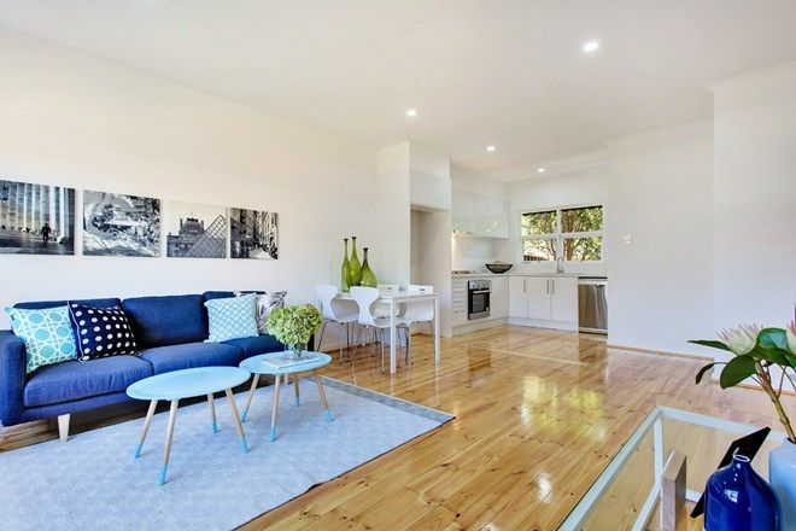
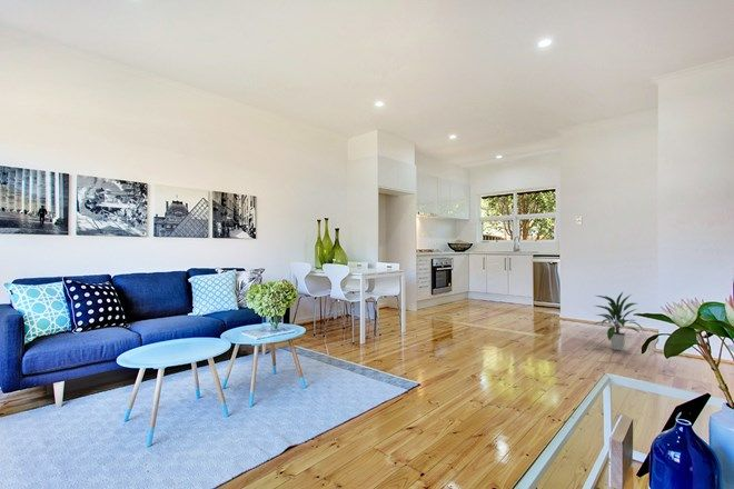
+ indoor plant (615, 319)
